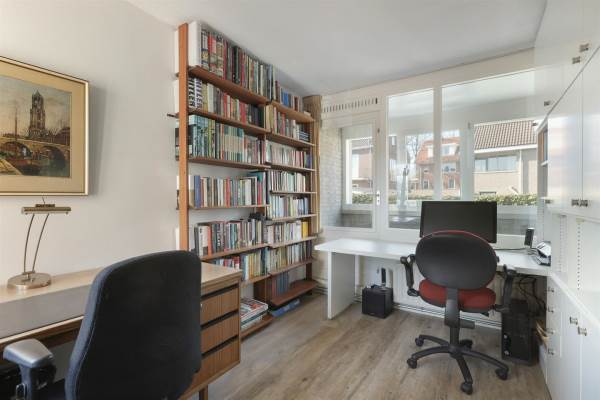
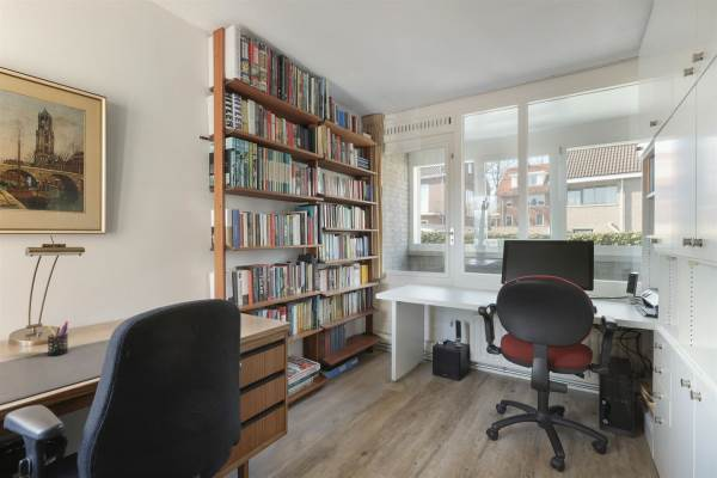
+ pen holder (60, 336)
